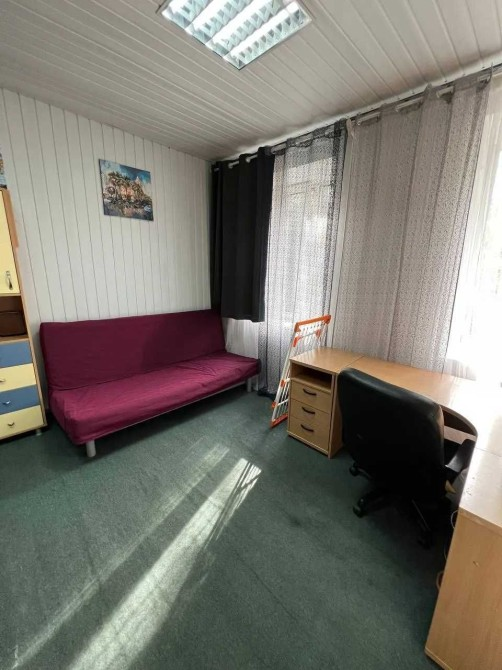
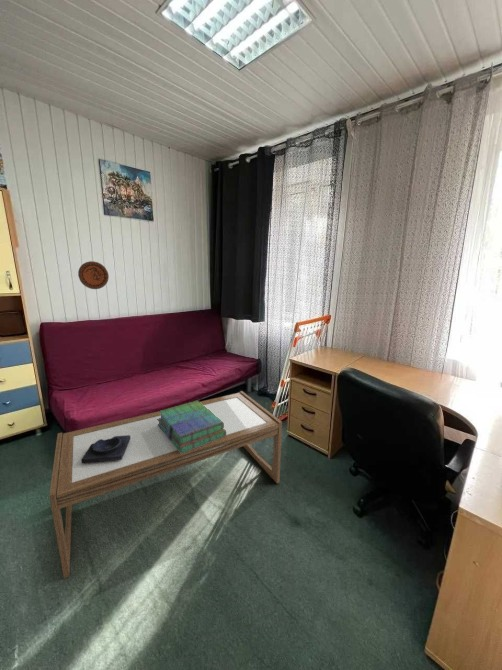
+ stack of books (190, 421)
+ decorative plate (93, 275)
+ coffee table (176, 459)
+ decorative bowl (108, 447)
